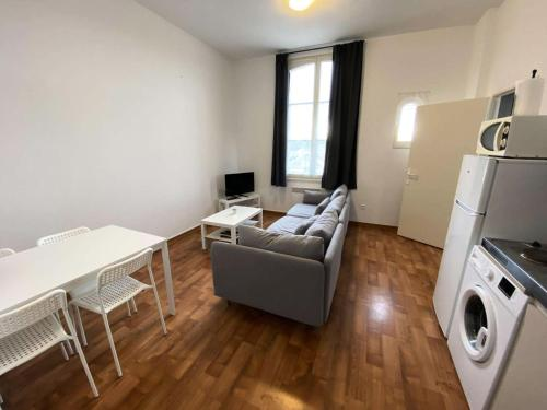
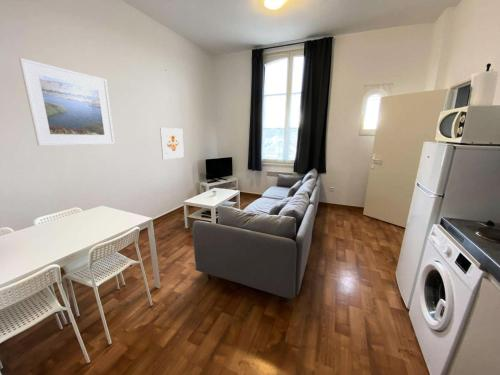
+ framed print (75, 109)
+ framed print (172, 143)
